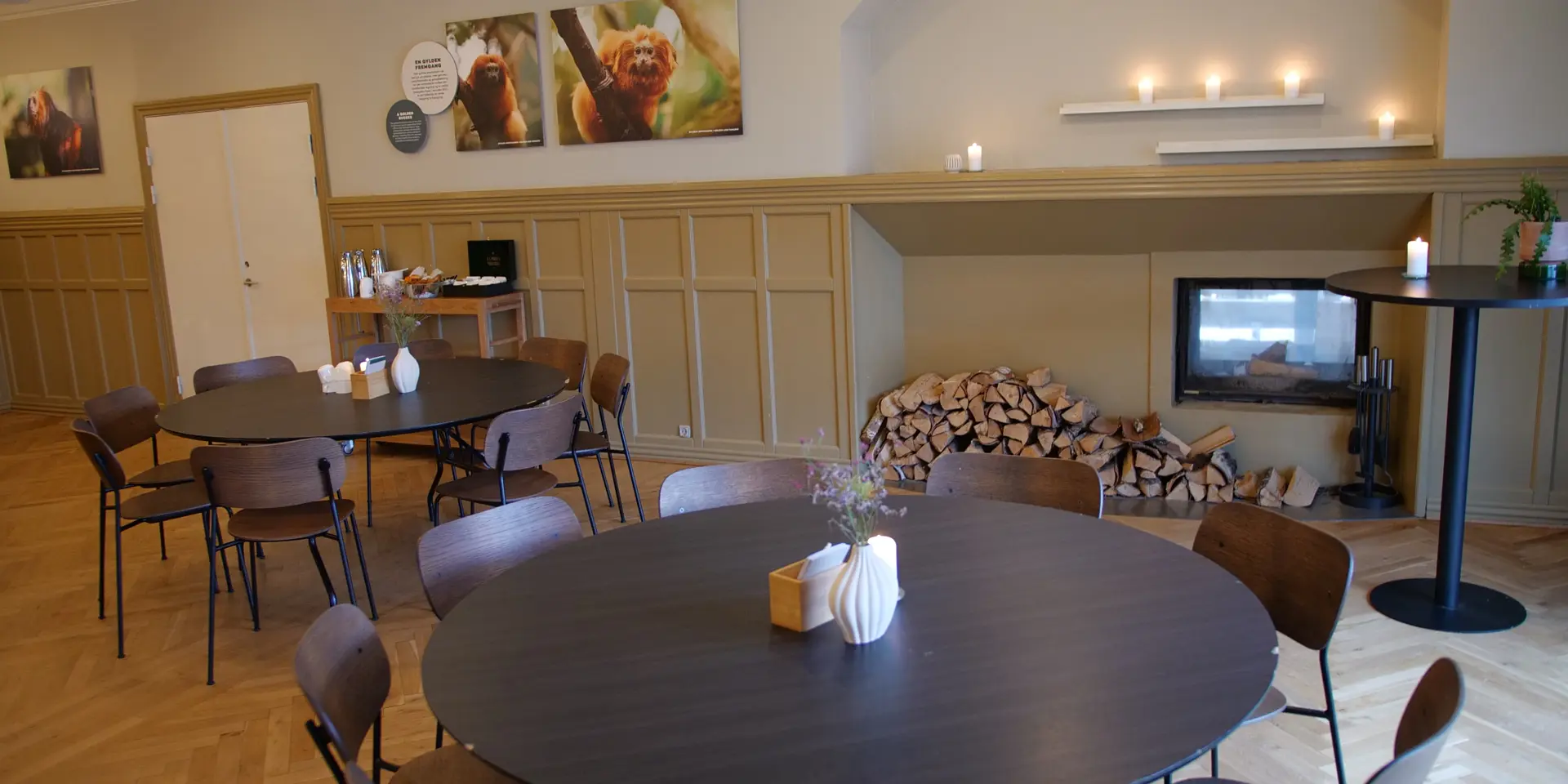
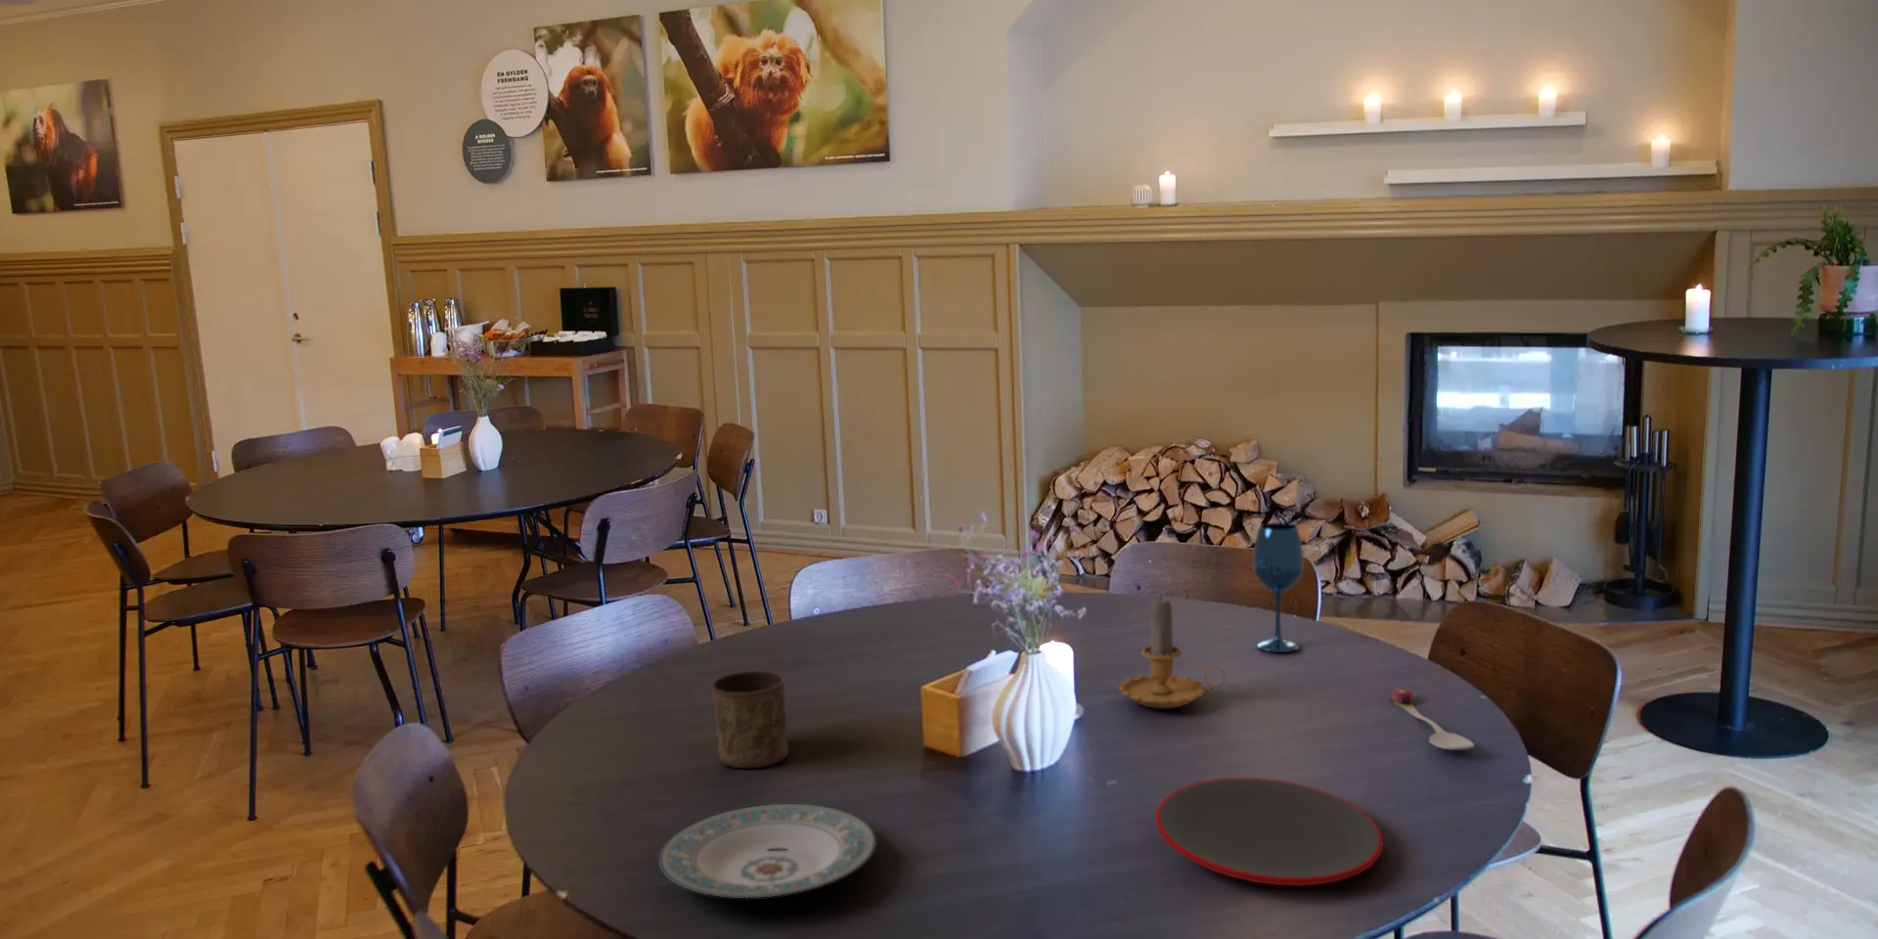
+ candle (1171, 648)
+ cup (750, 719)
+ plate (1267, 831)
+ spoon (1428, 719)
+ wineglass (1278, 587)
+ plate (769, 859)
